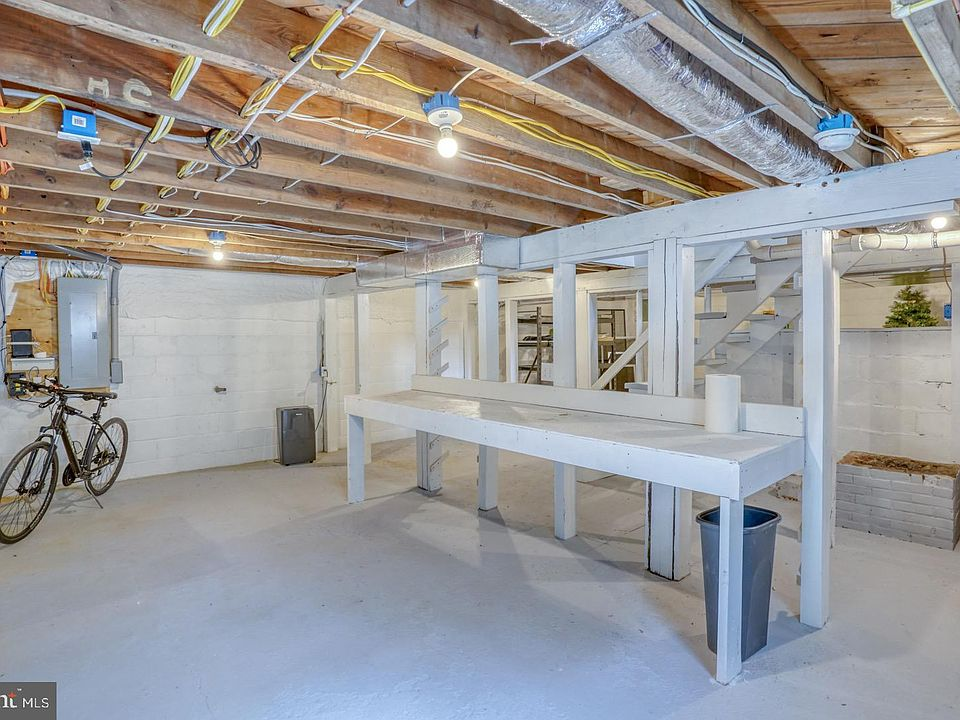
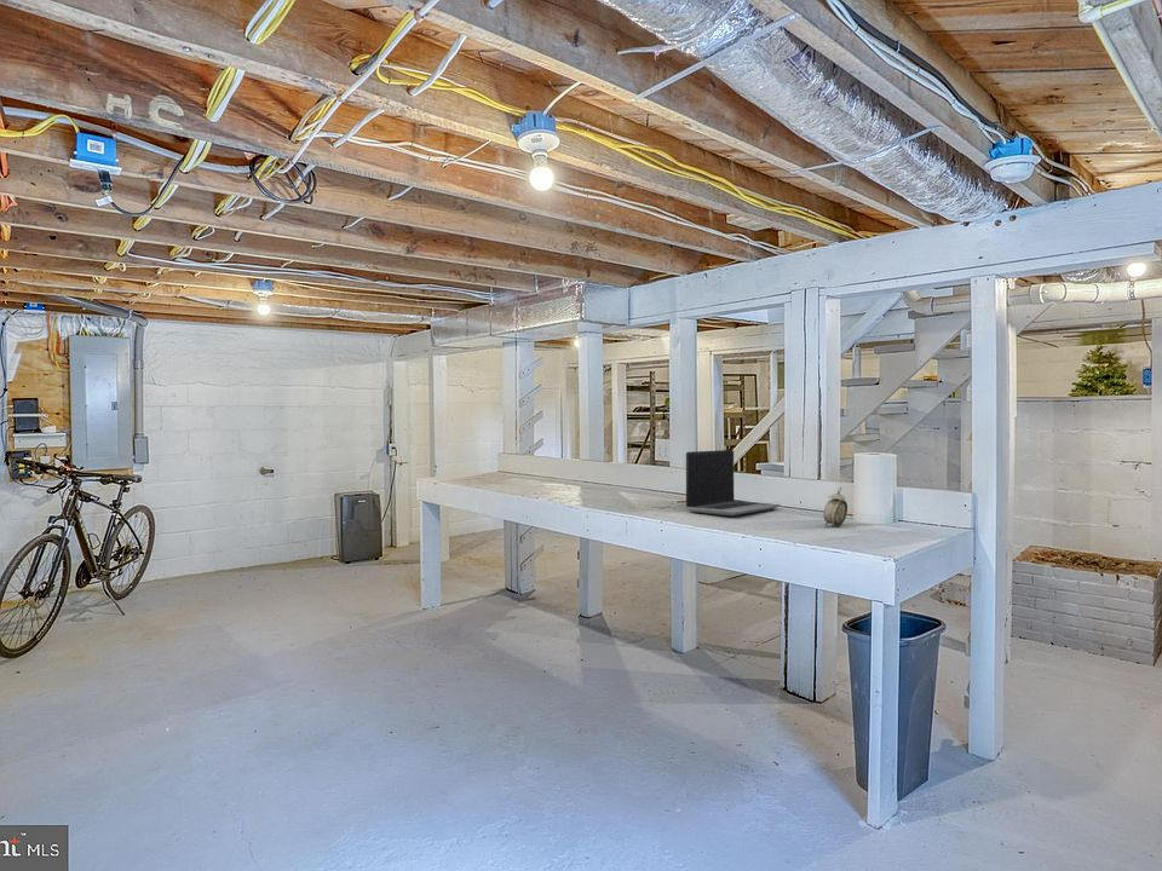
+ alarm clock (835, 506)
+ laptop computer (732, 480)
